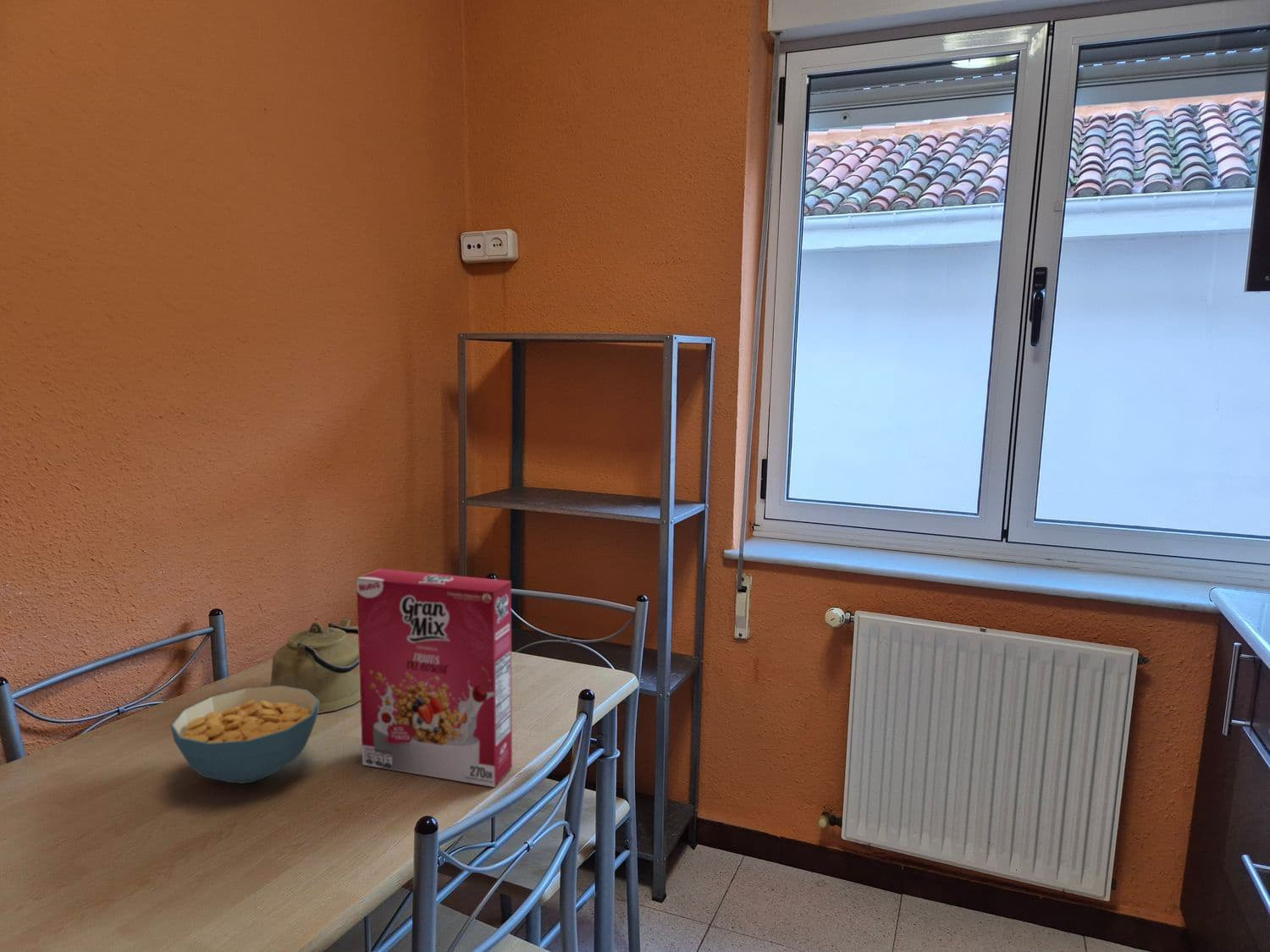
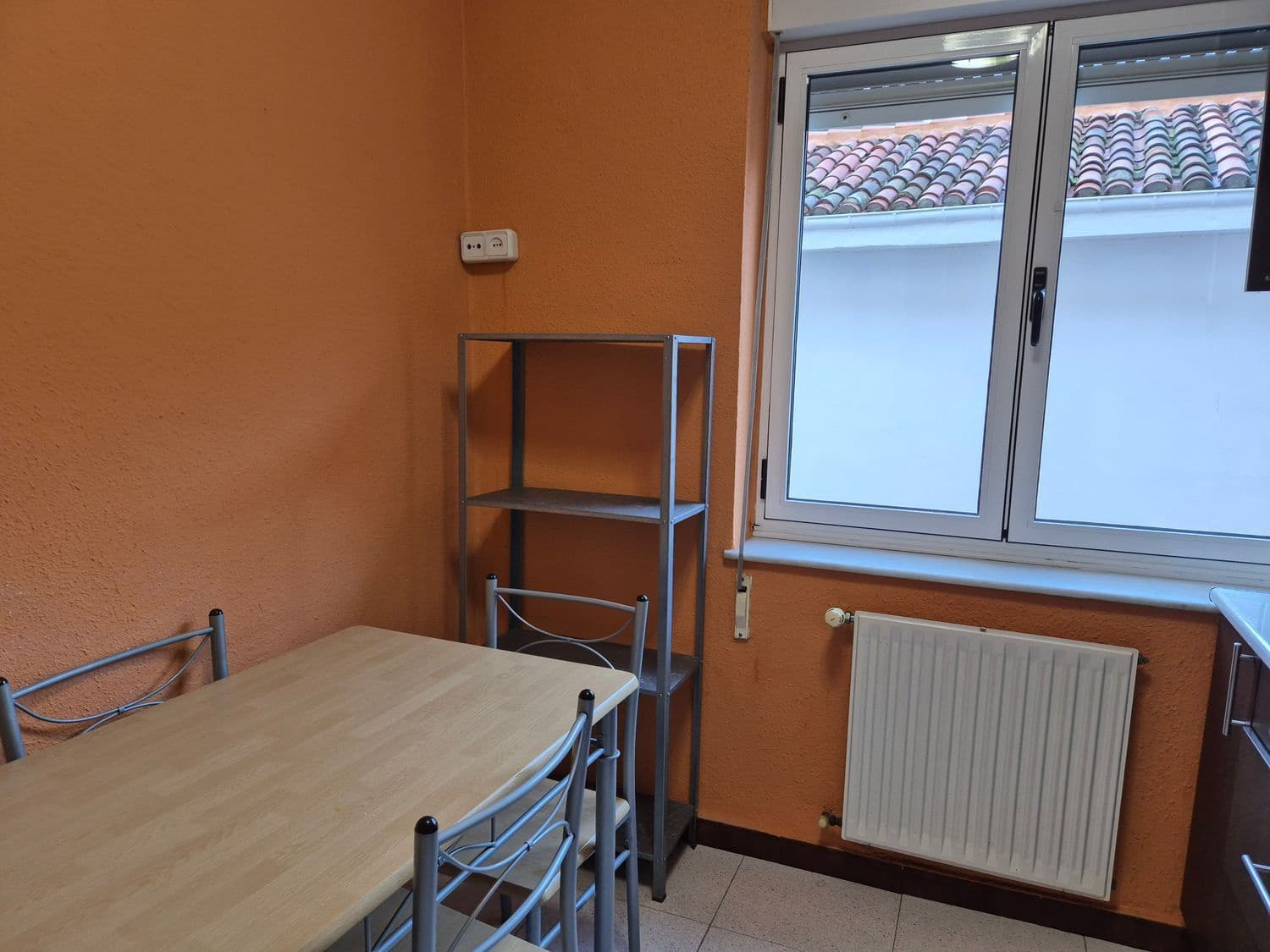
- kettle (324, 654)
- cereal box (435, 674)
- cereal bowl (249, 742)
